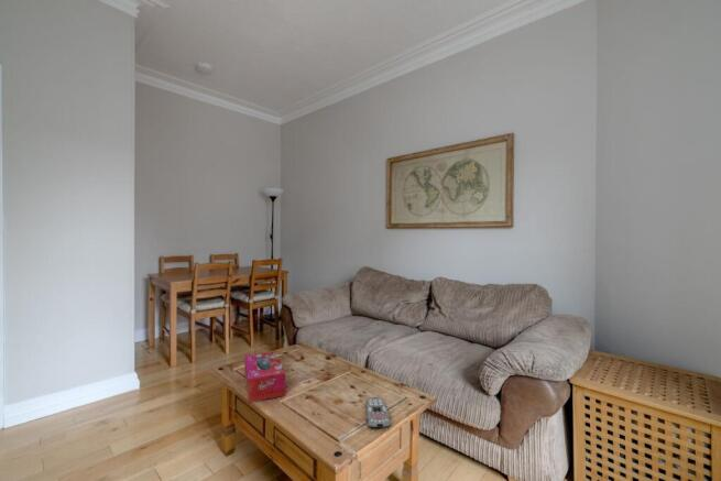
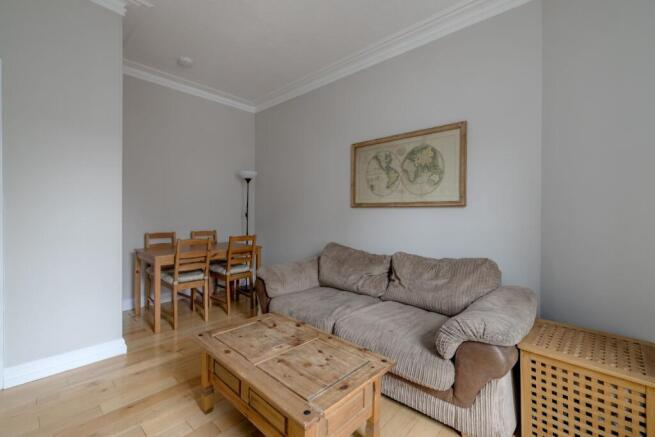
- remote control (376, 411)
- tissue box (263, 373)
